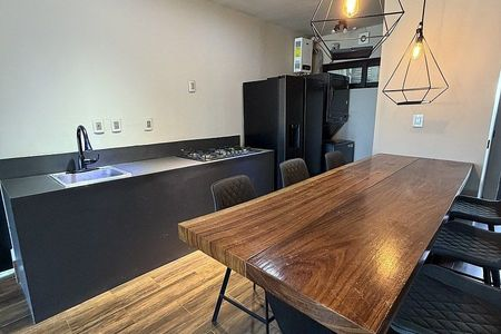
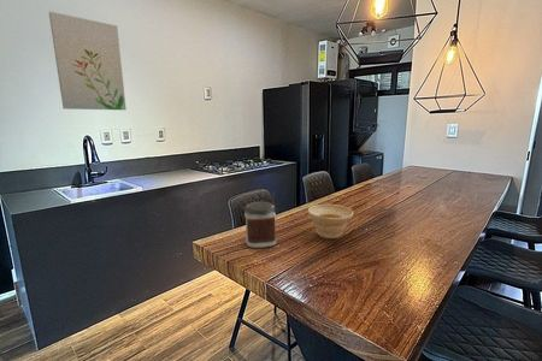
+ wall art (90, 65)
+ bowl (329, 223)
+ jar (260, 223)
